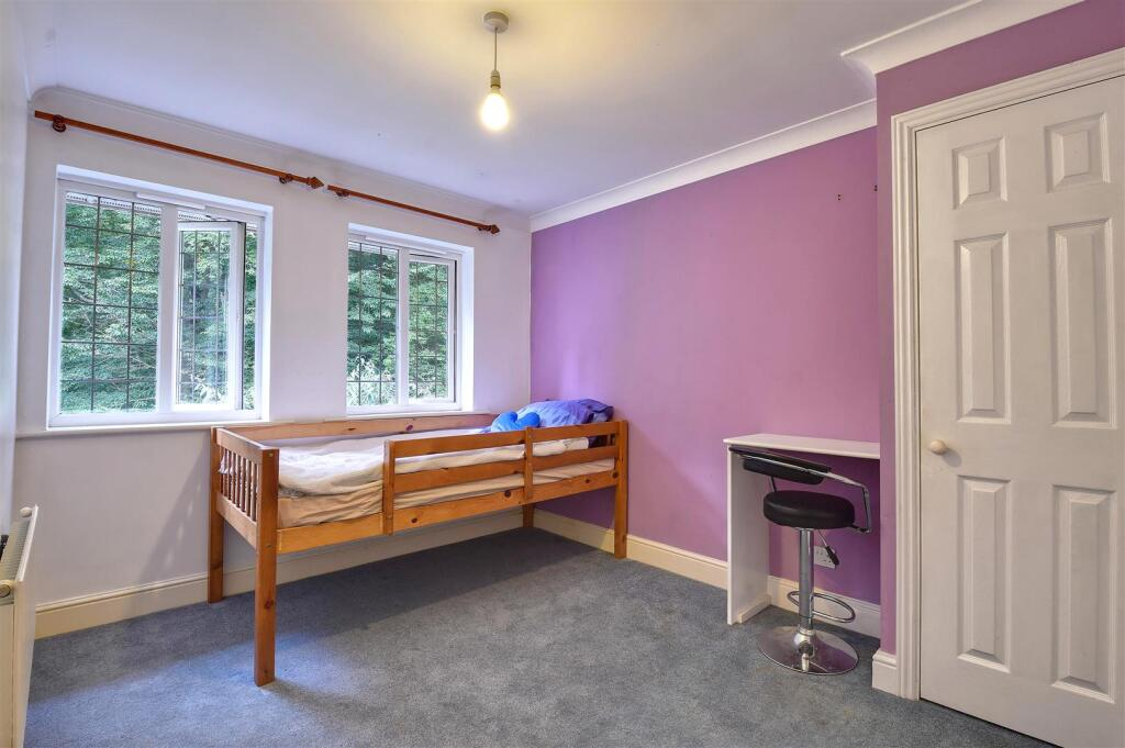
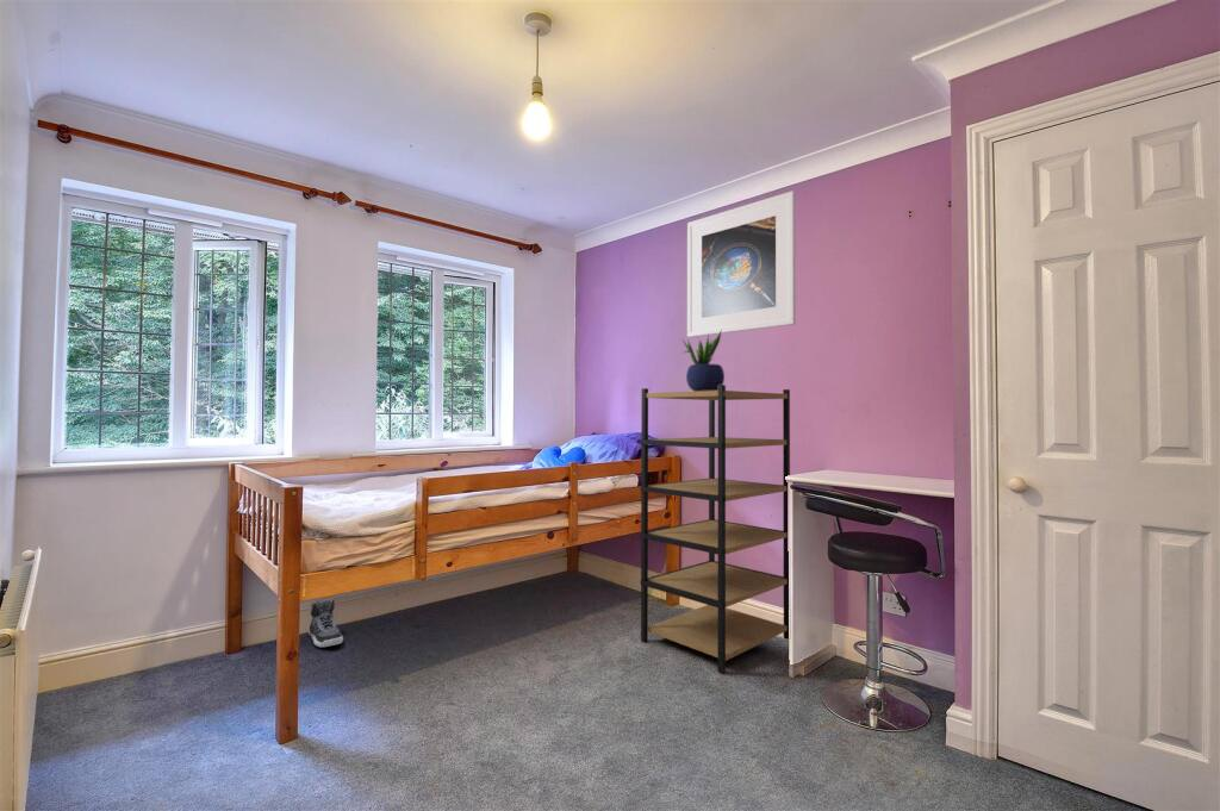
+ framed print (736, 269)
+ shelving unit (714, 513)
+ sneaker (324, 620)
+ potted plant (703, 361)
